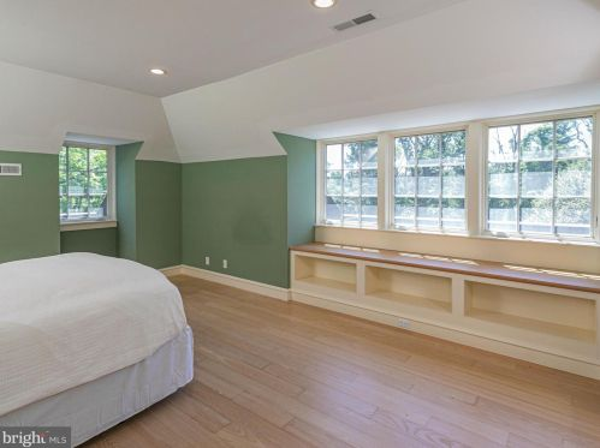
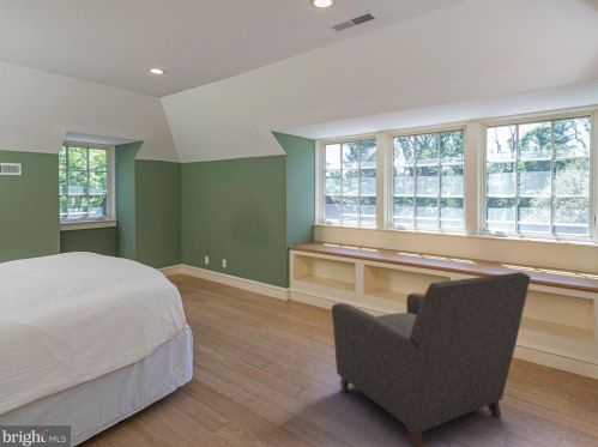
+ chair (423, 337)
